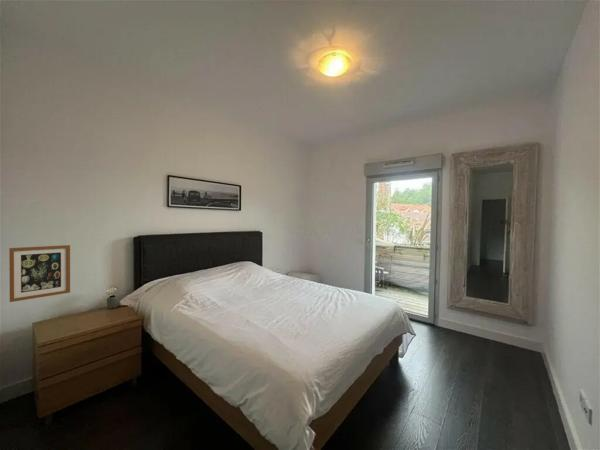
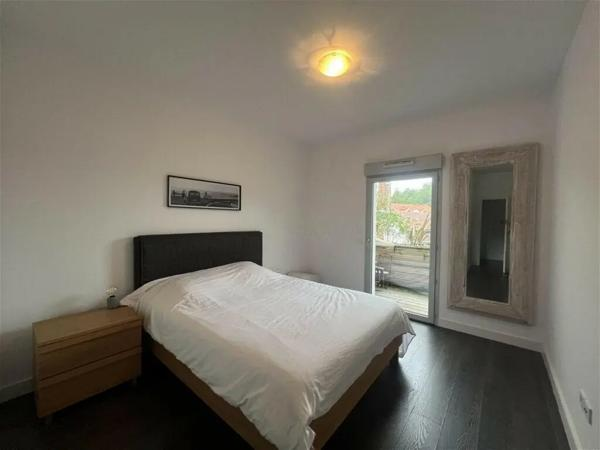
- wall art (41, 271)
